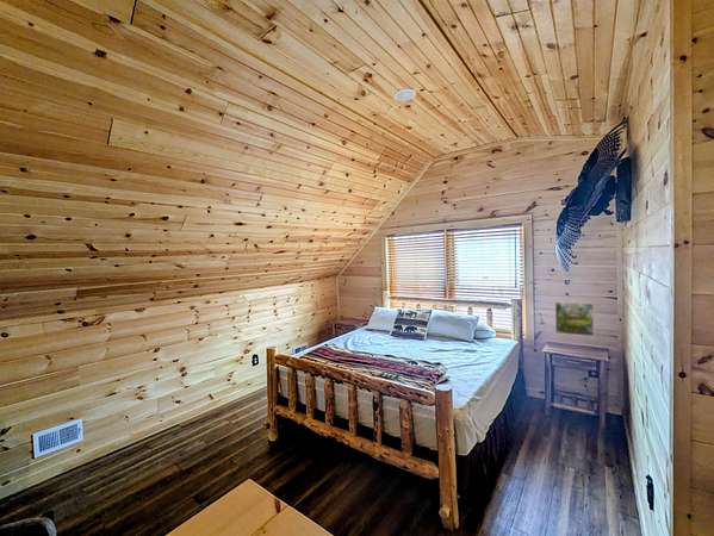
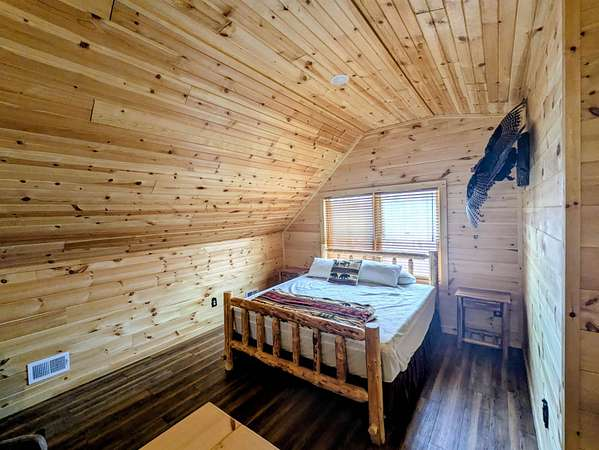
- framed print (573, 318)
